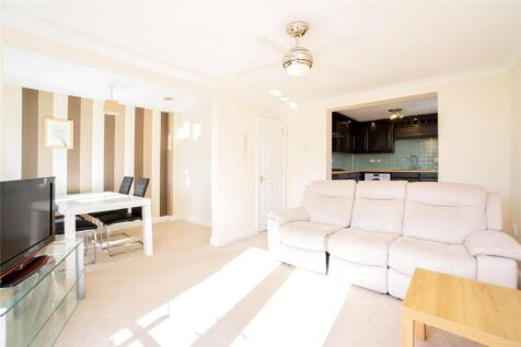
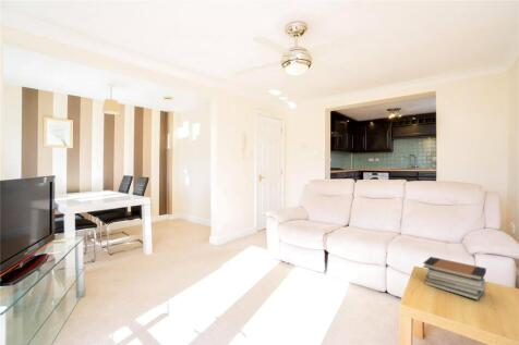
+ book stack (454, 276)
